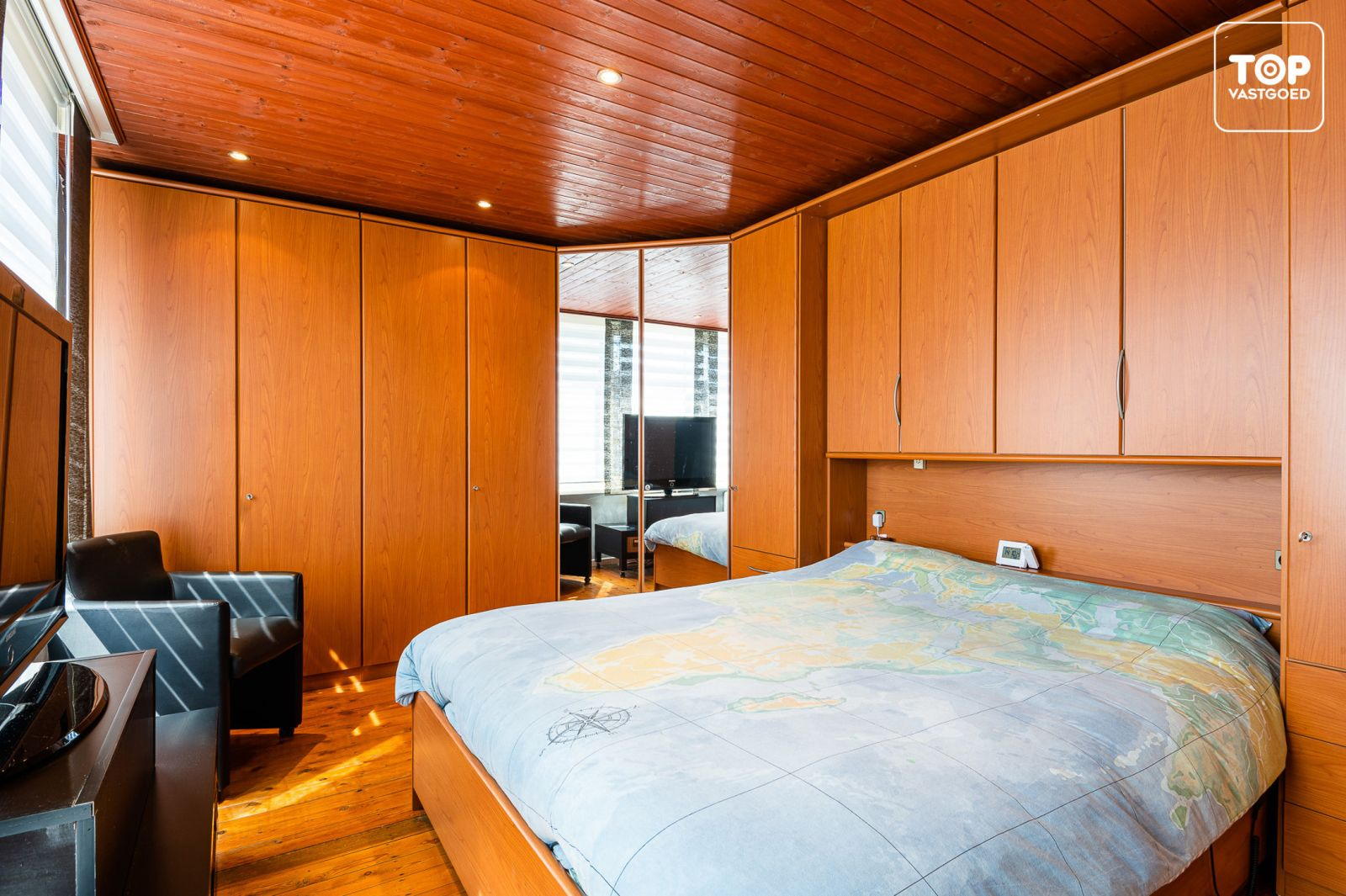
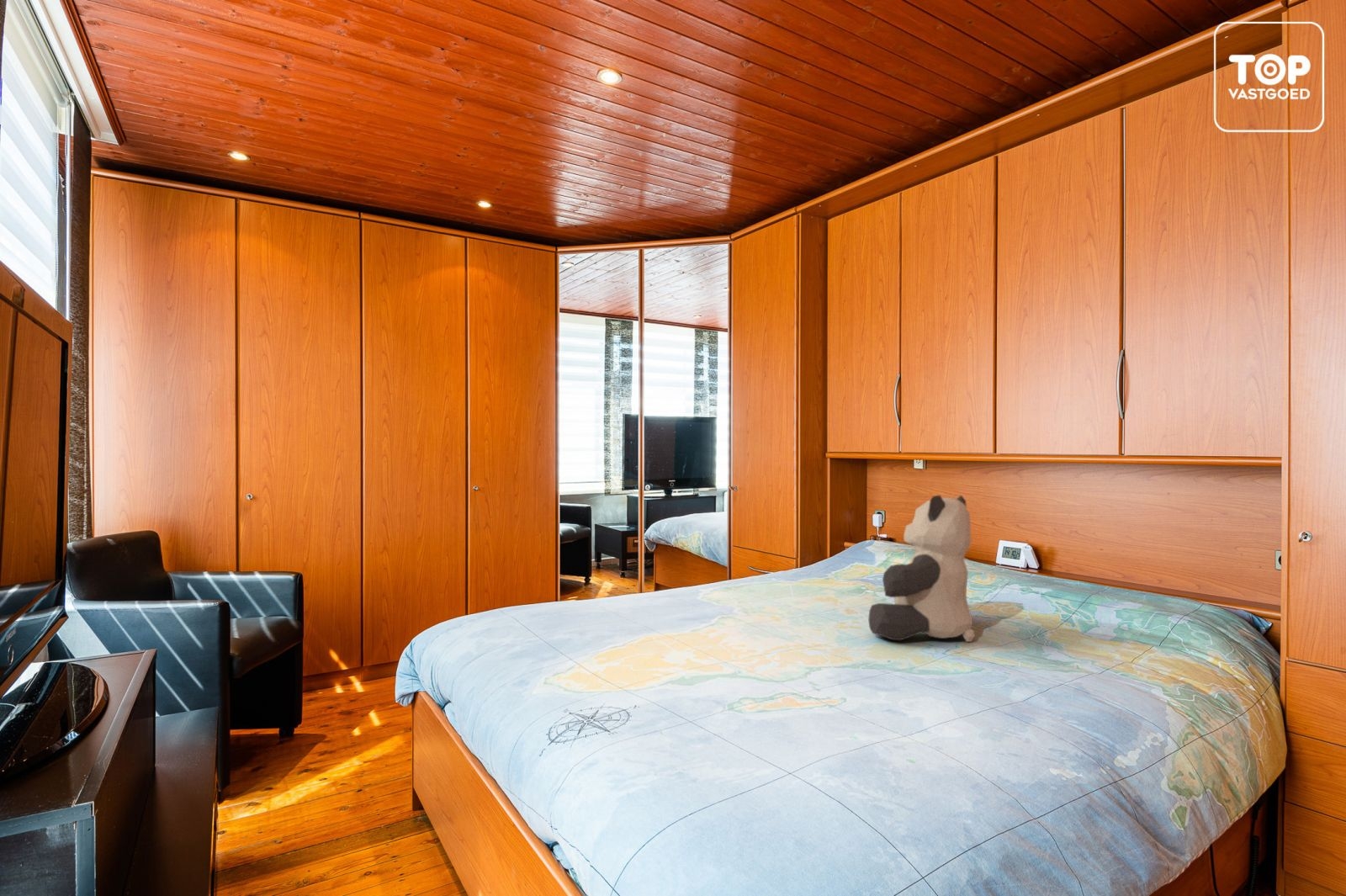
+ teddy bear (926, 563)
